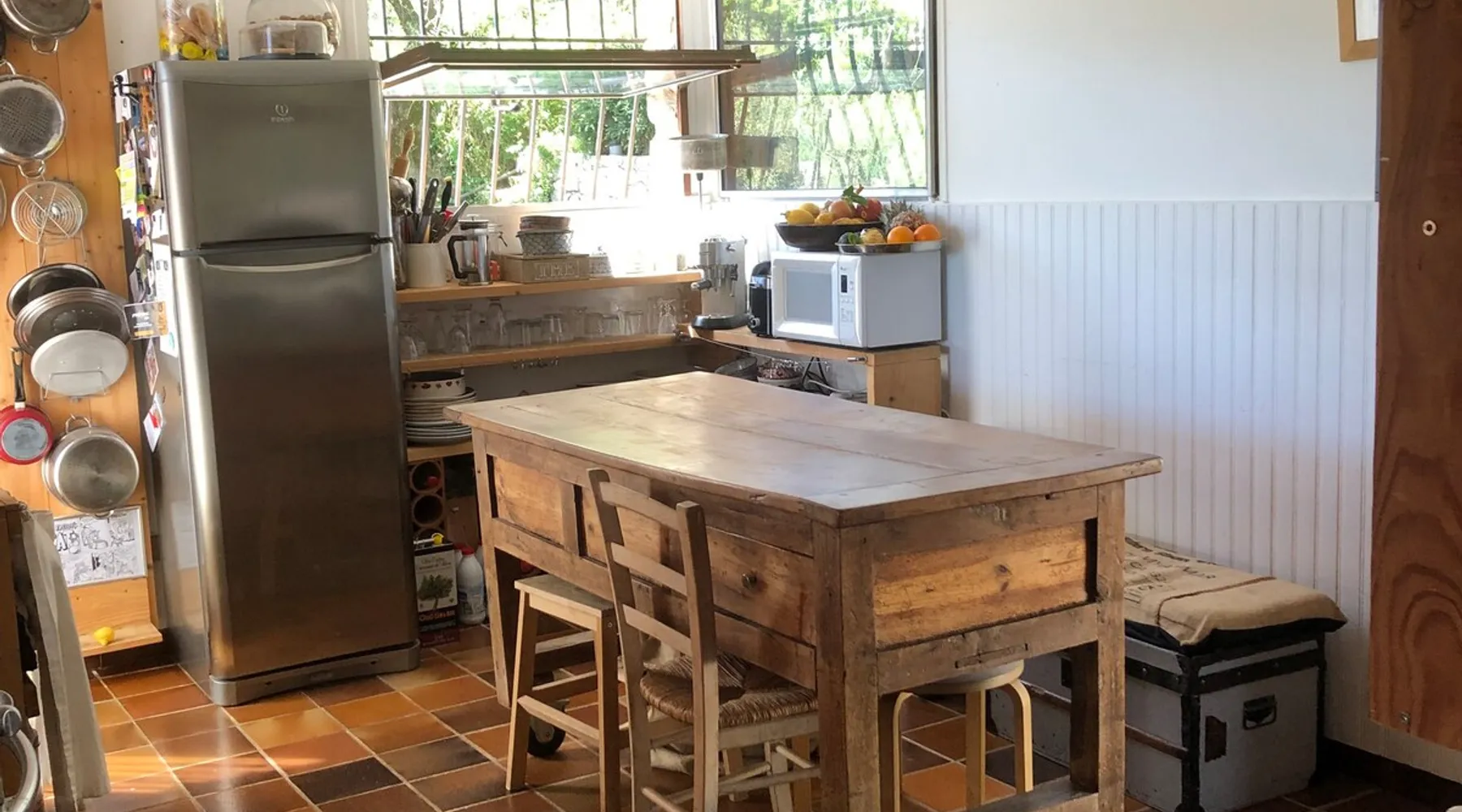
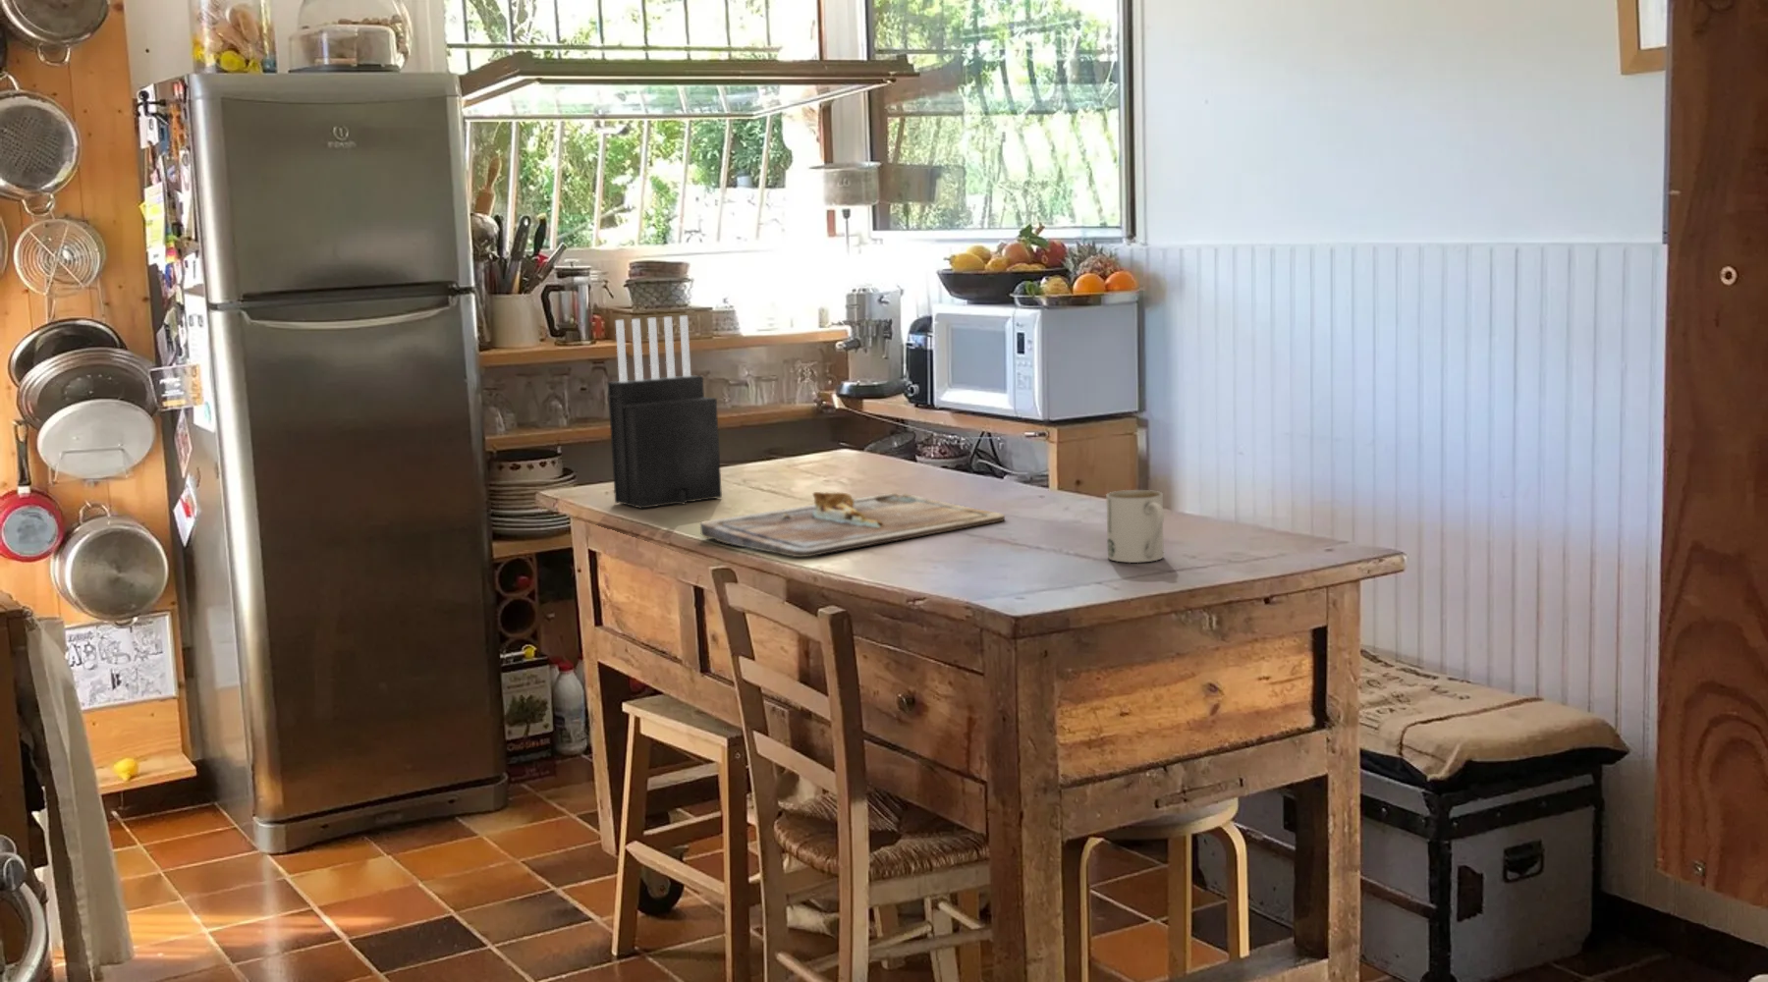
+ mug (1140, 527)
+ cutting board (854, 510)
+ knife block (666, 410)
